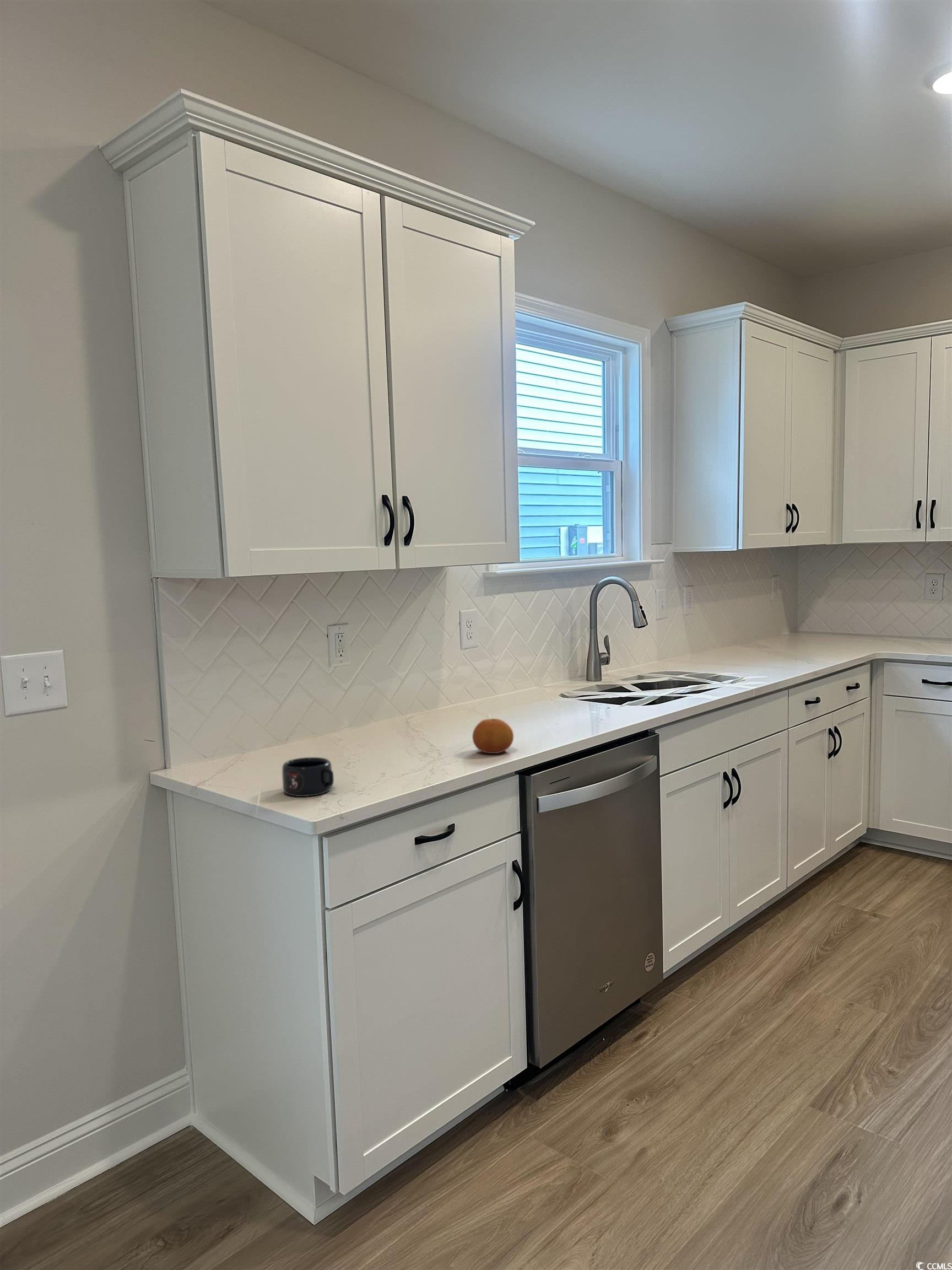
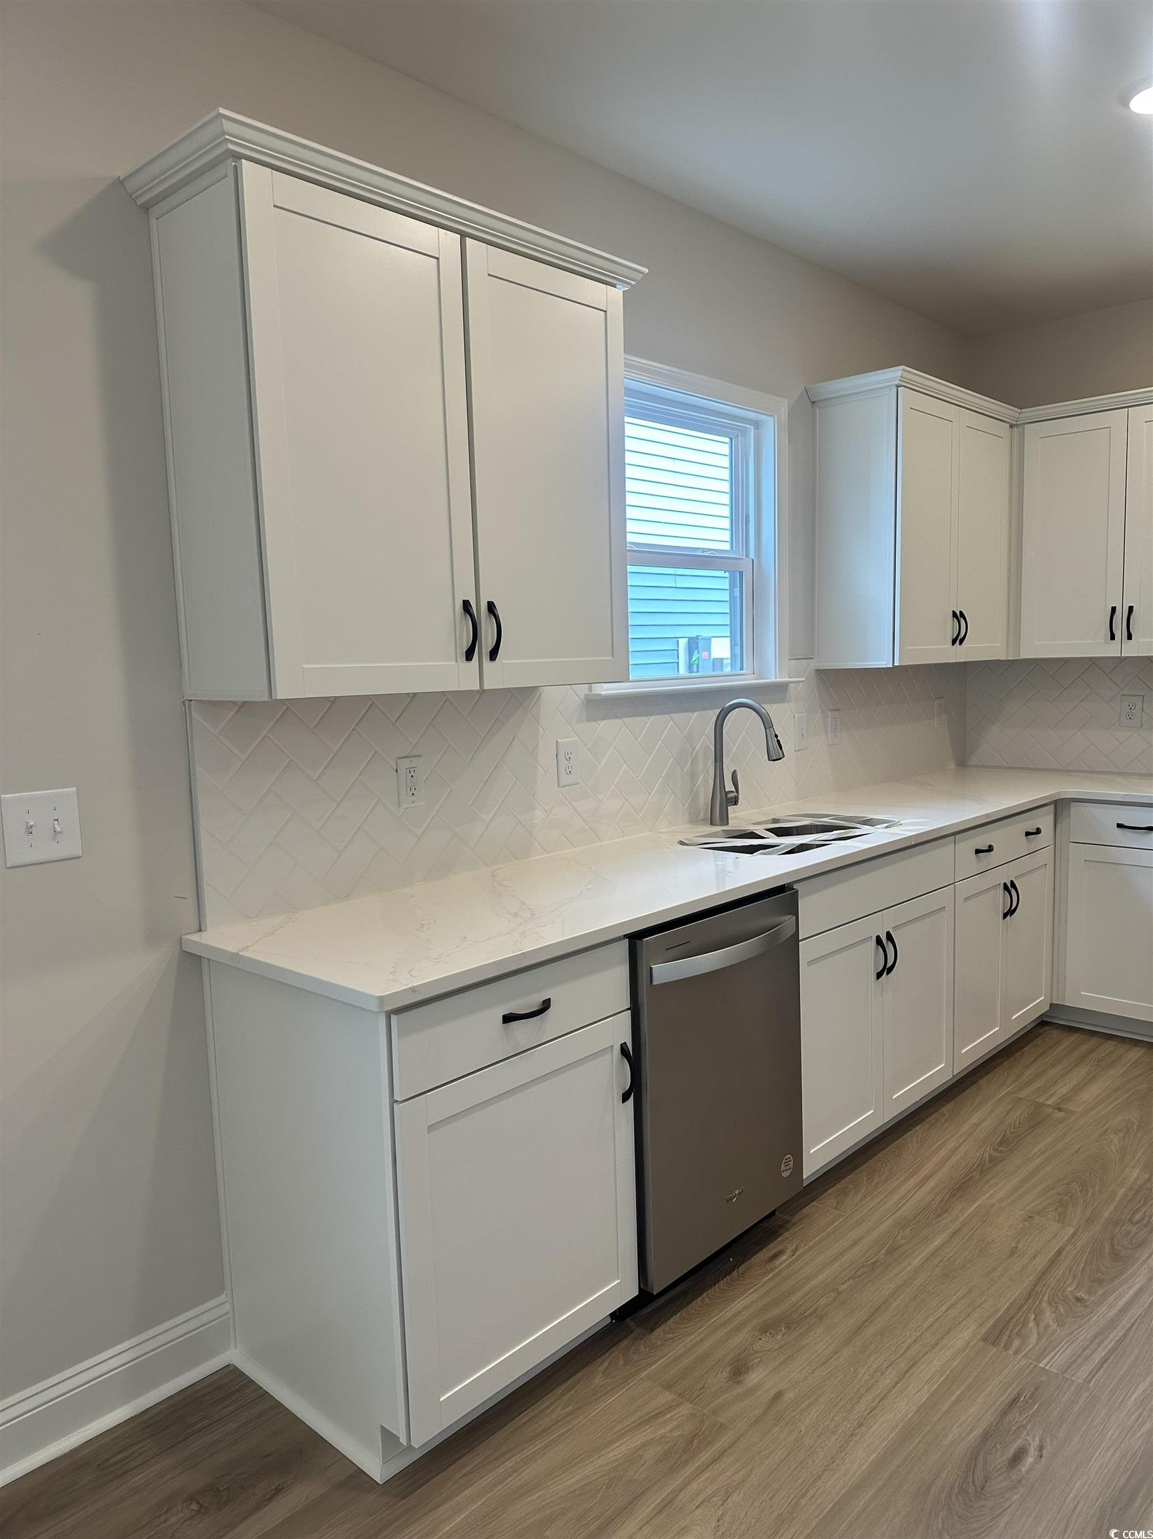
- mug (311, 777)
- fruit (493, 735)
